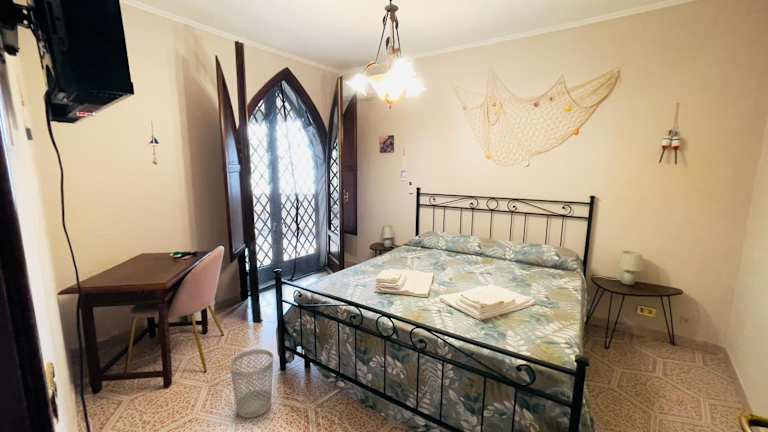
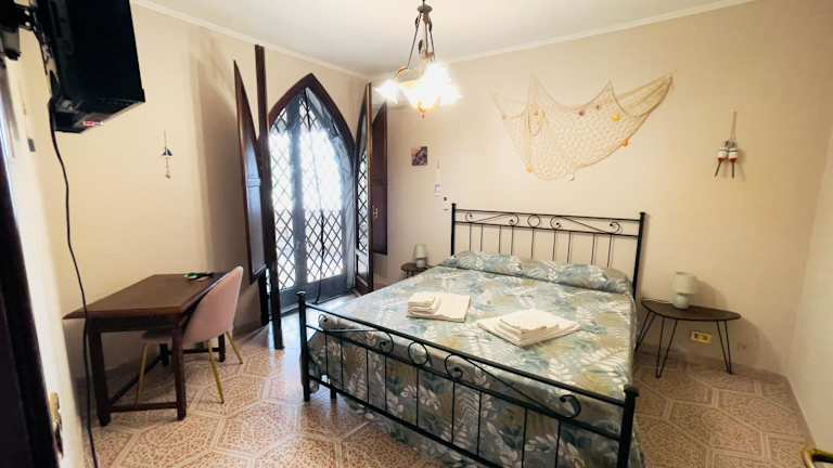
- wastebasket (253, 383)
